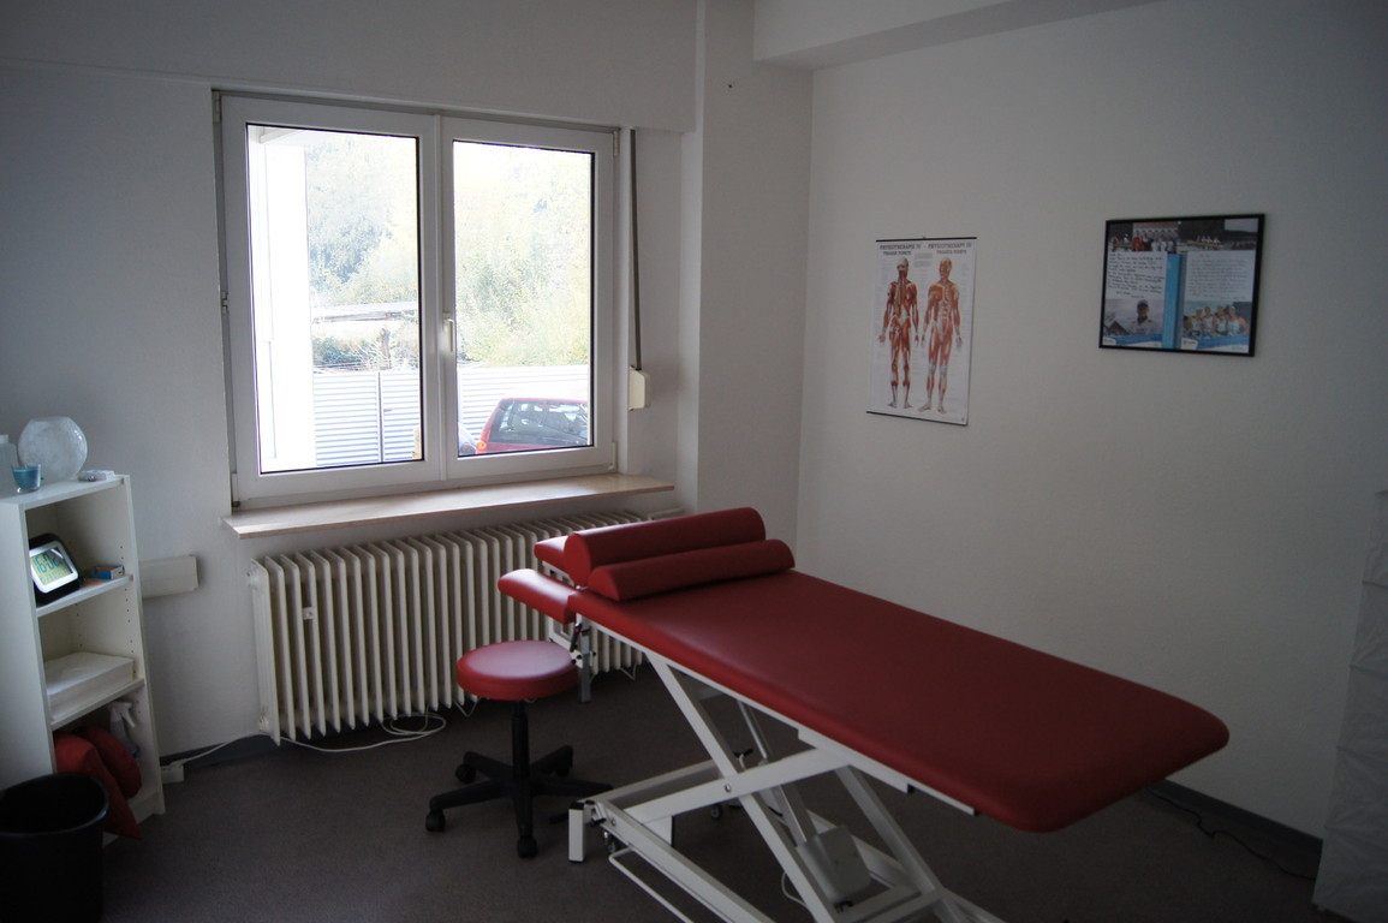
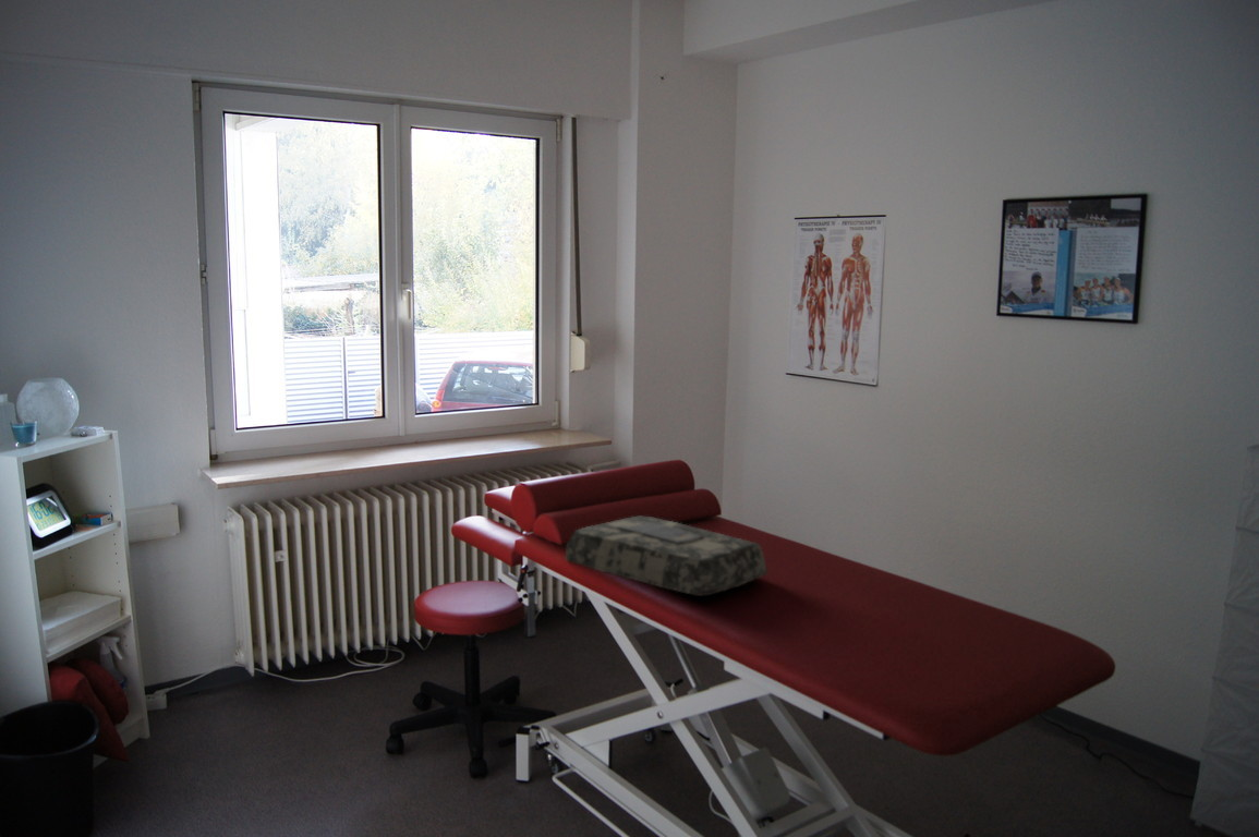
+ cushion (666, 550)
